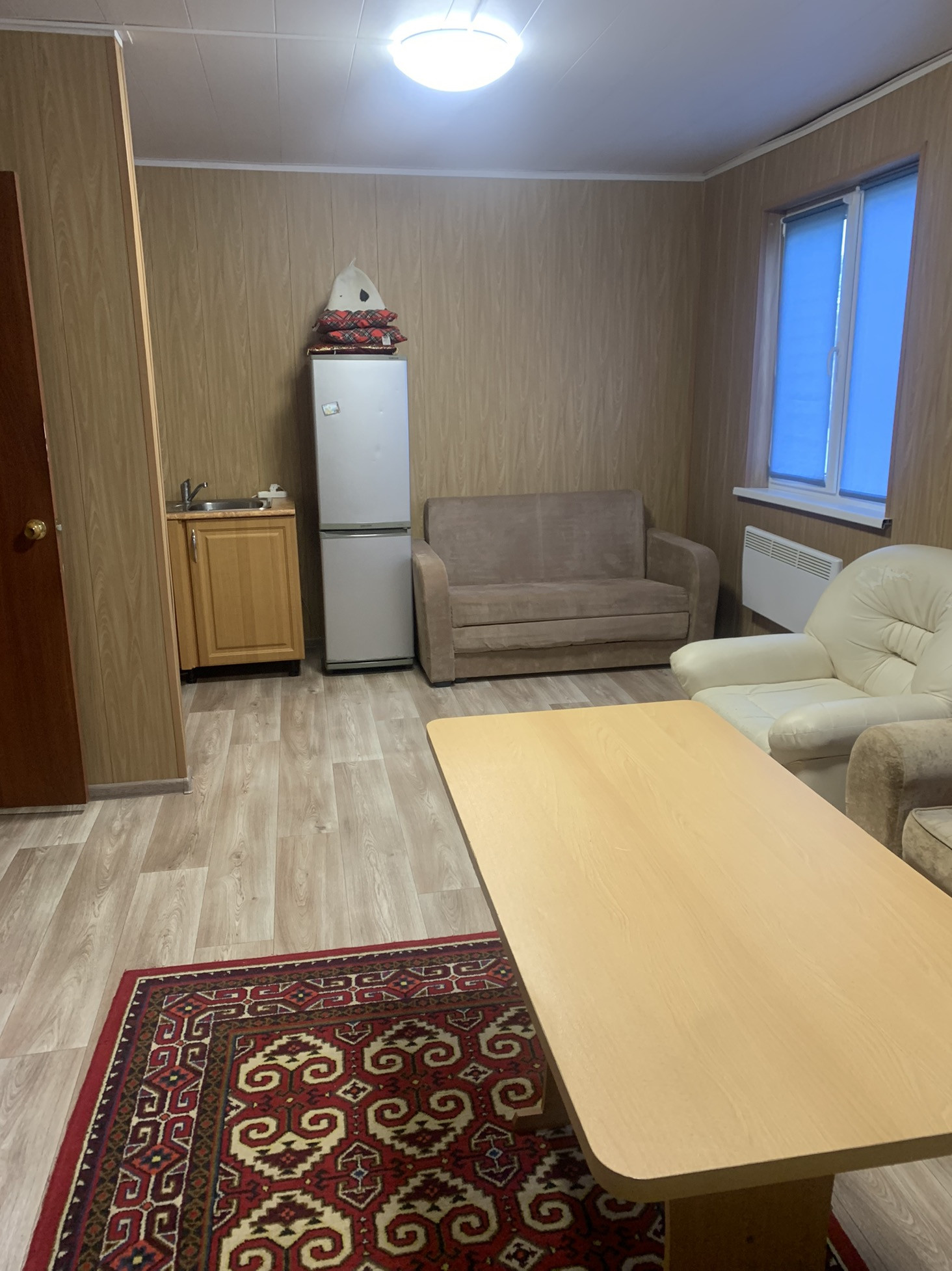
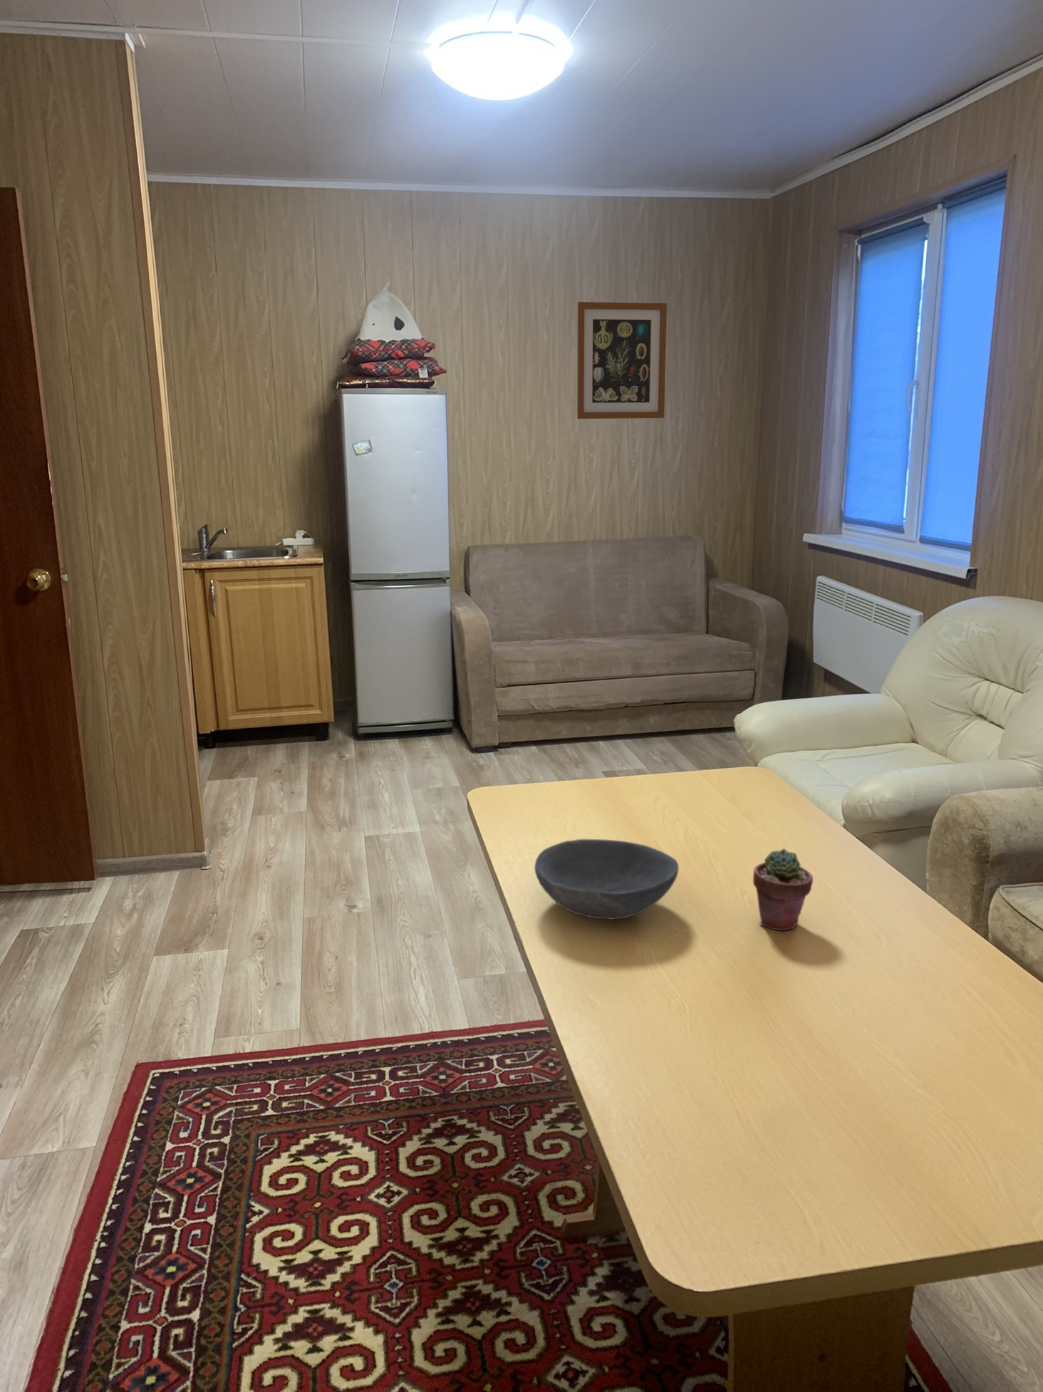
+ wall art (621, 361)
+ potted succulent (781, 887)
+ bowl (605, 884)
